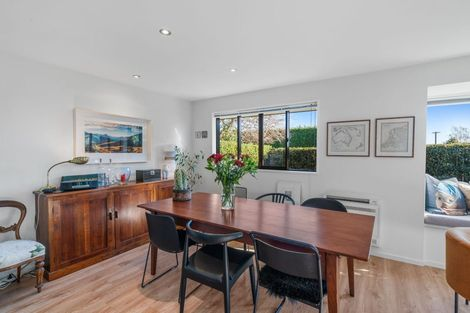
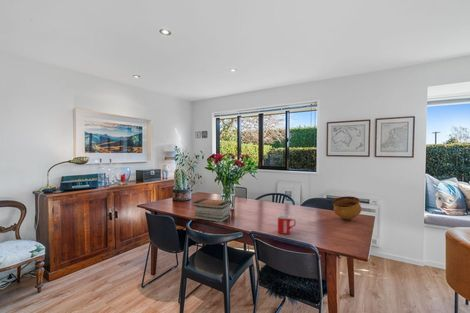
+ bowl (346, 208)
+ mug (286, 224)
+ book stack (212, 209)
